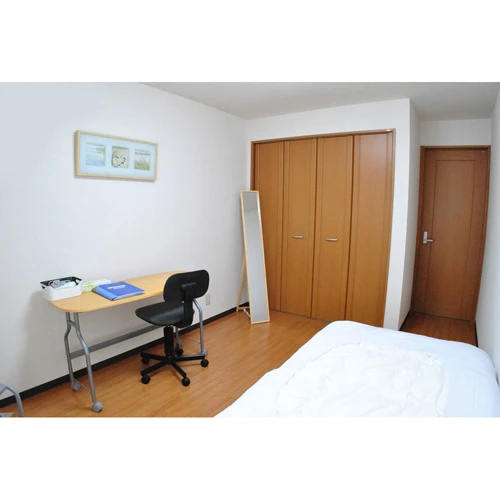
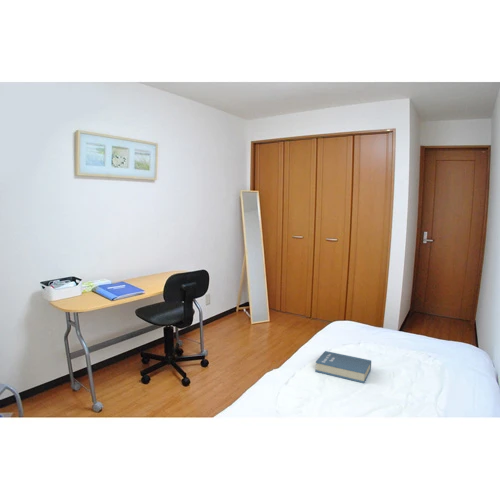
+ book (343, 365)
